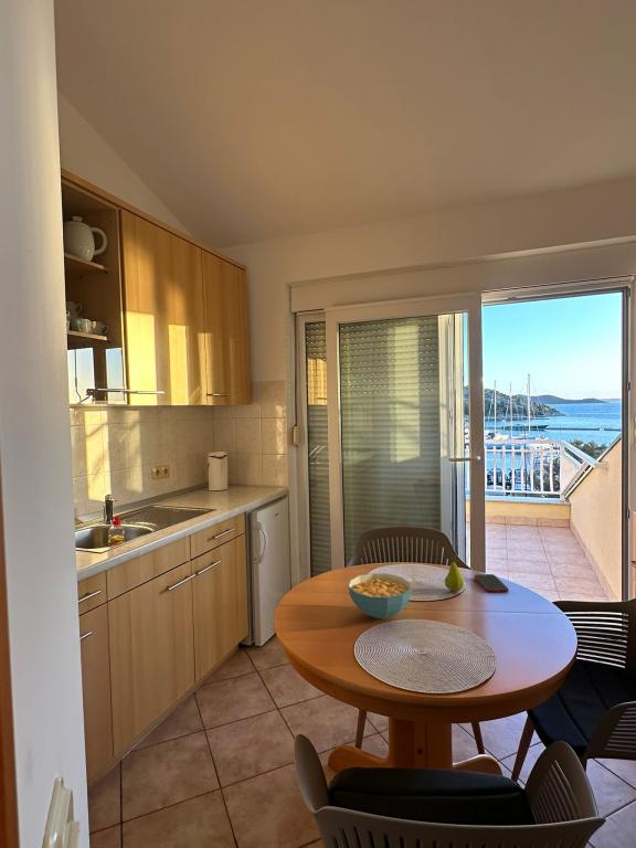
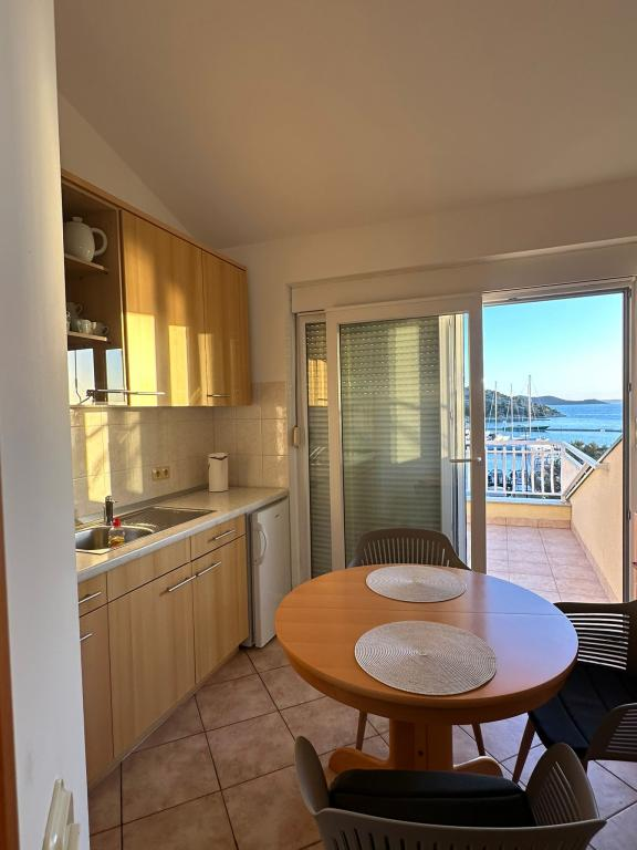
- cell phone (490, 583)
- cereal bowl (380, 600)
- fruit (454, 573)
